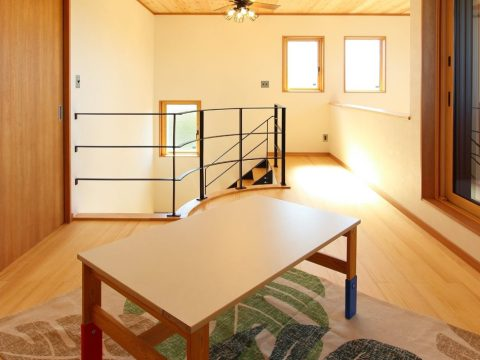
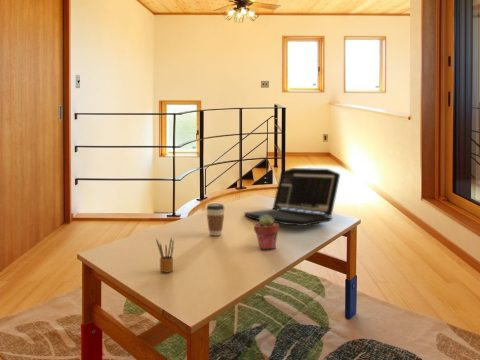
+ coffee cup (215, 219)
+ laptop (289, 193)
+ potted succulent (266, 231)
+ pencil box (166, 254)
